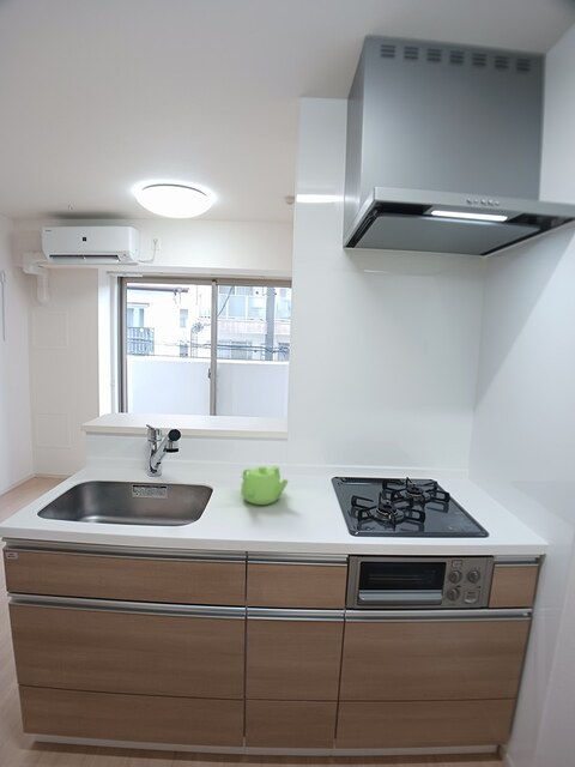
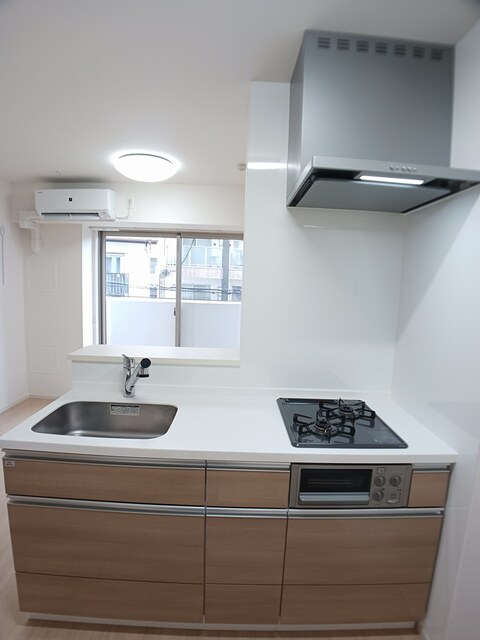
- teapot (262, 483)
